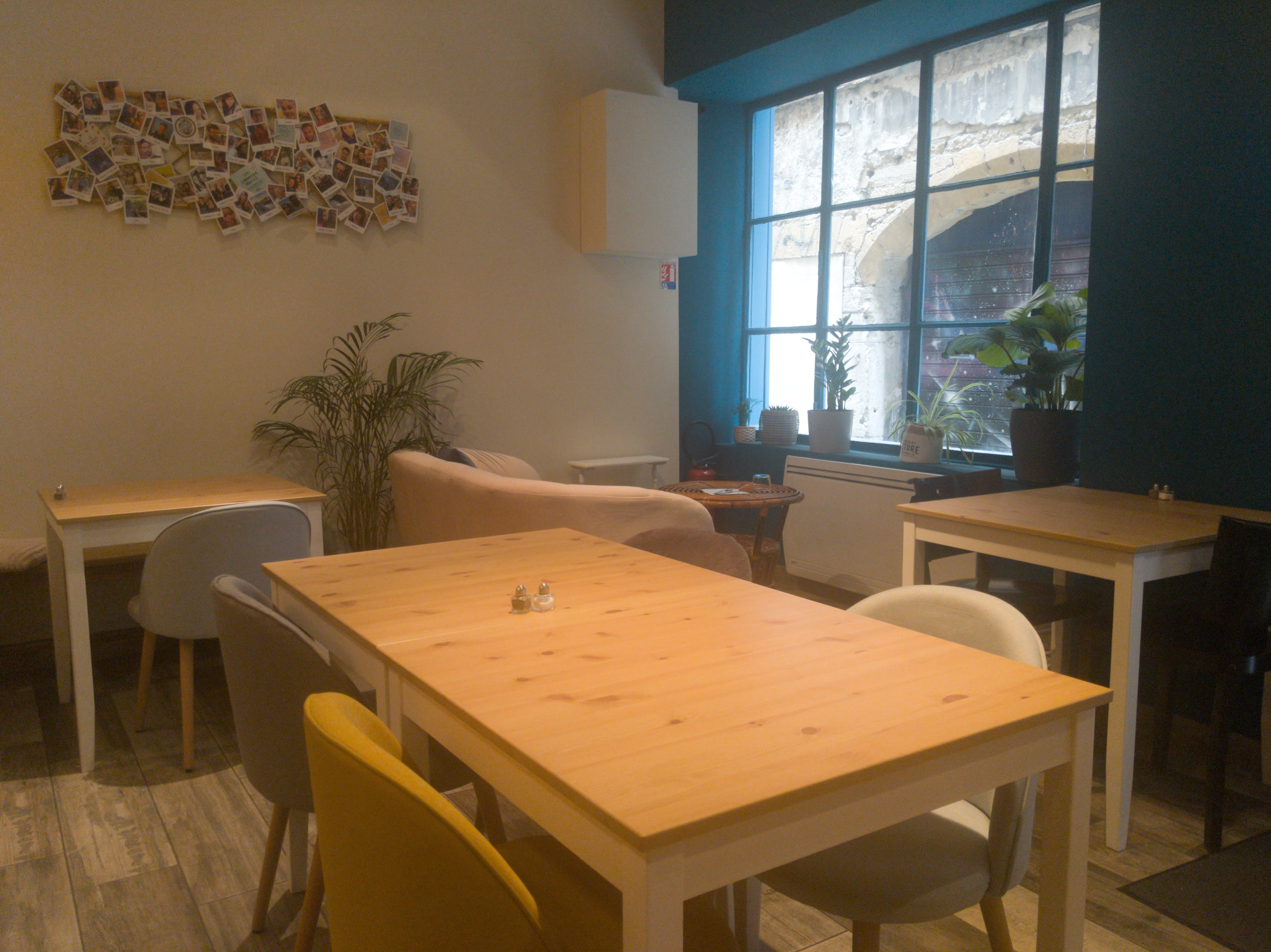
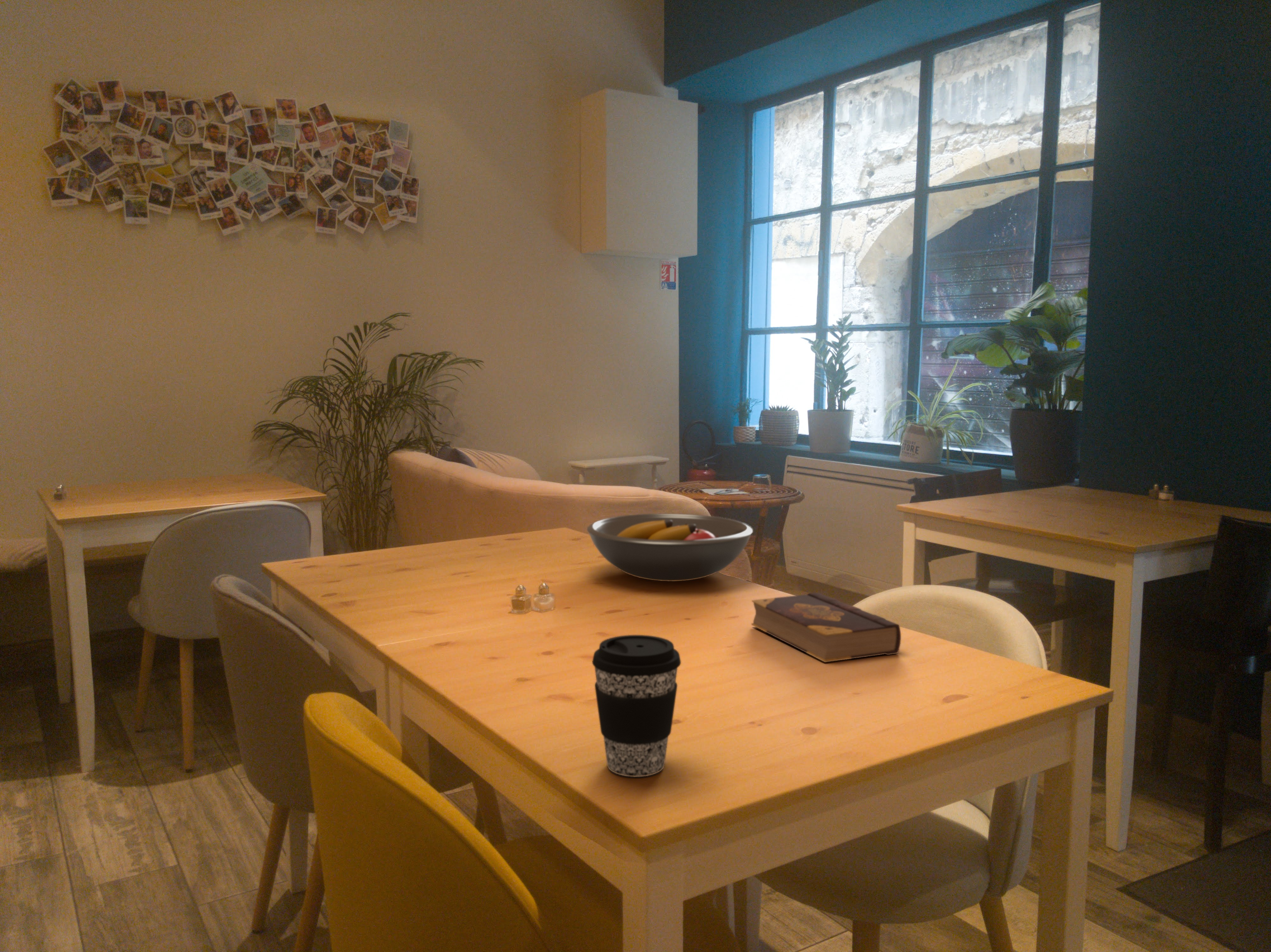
+ book (817, 622)
+ fruit bowl (669, 544)
+ coffee cup (636, 705)
